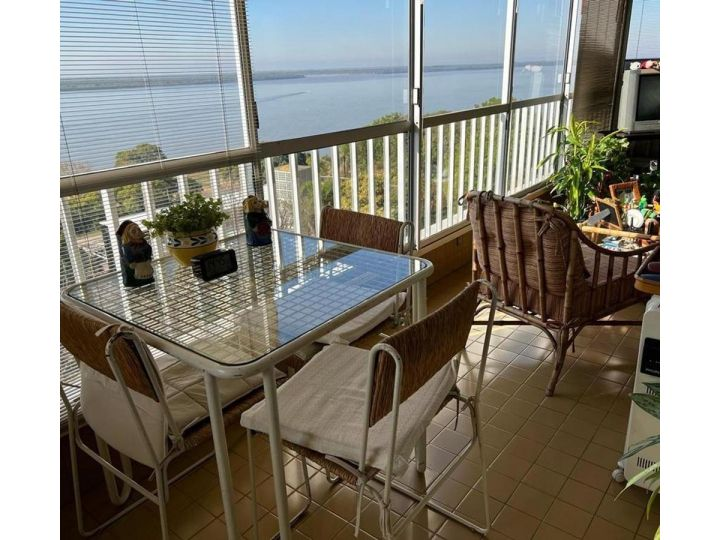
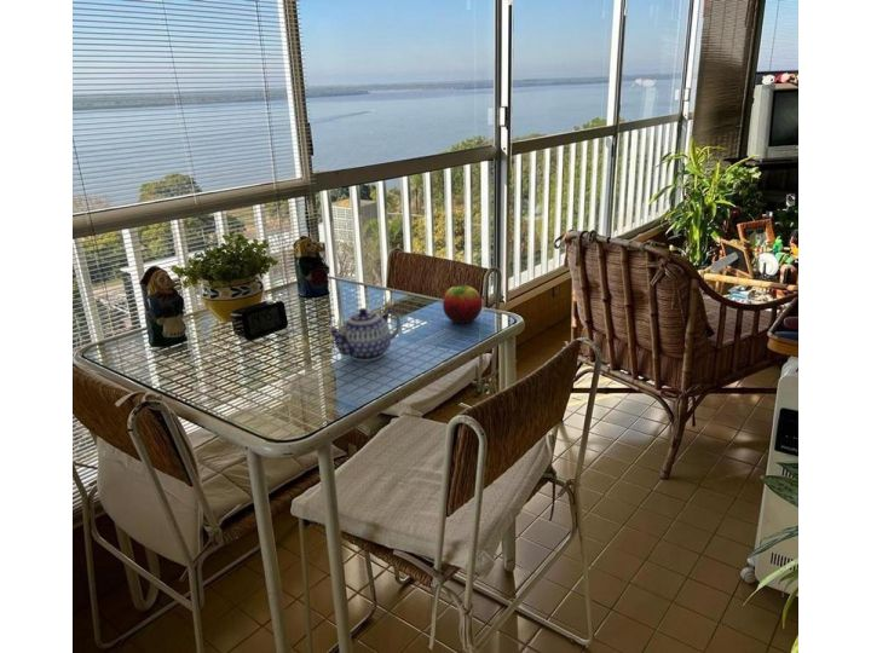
+ fruit (462, 302)
+ teapot (364, 331)
